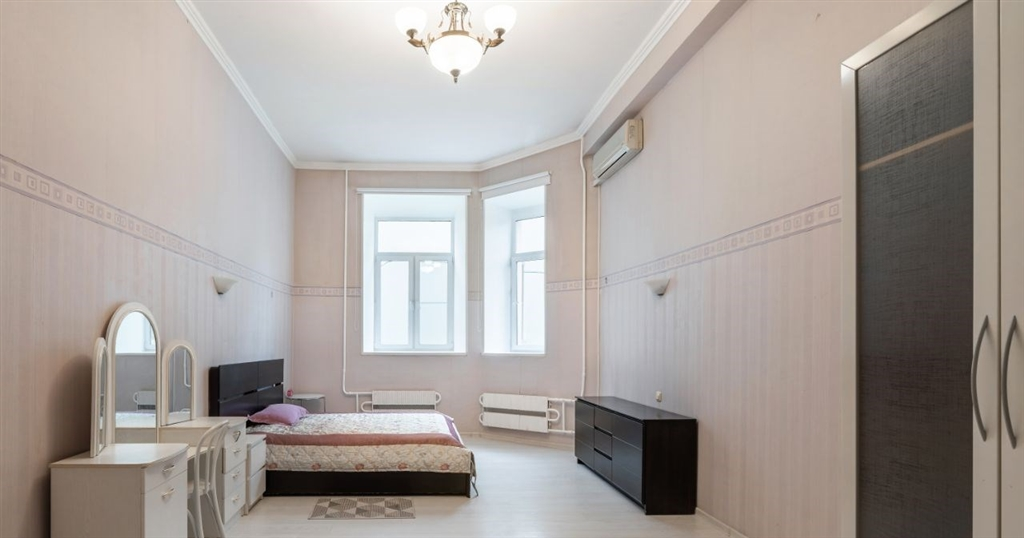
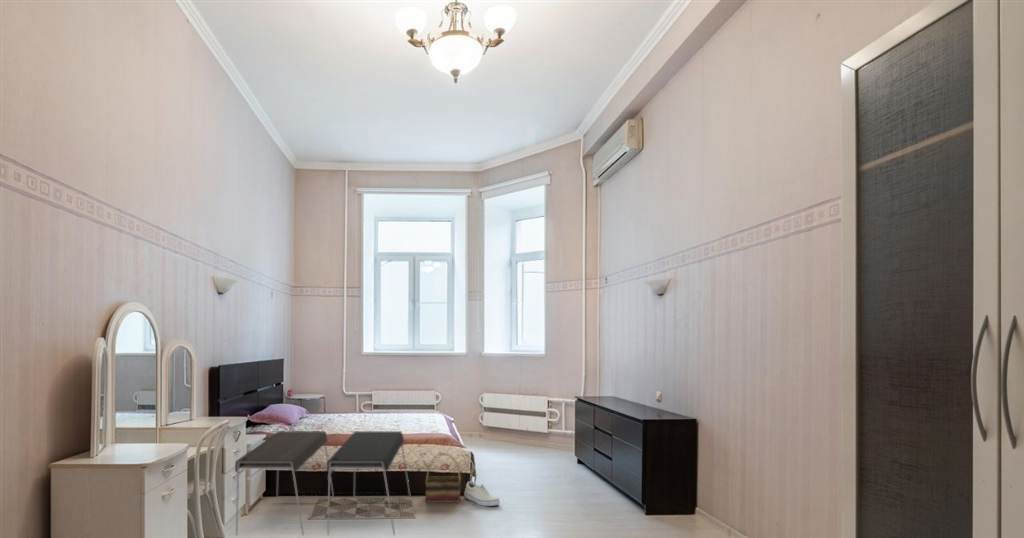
+ shoe (481, 493)
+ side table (330, 480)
+ basket (443, 477)
